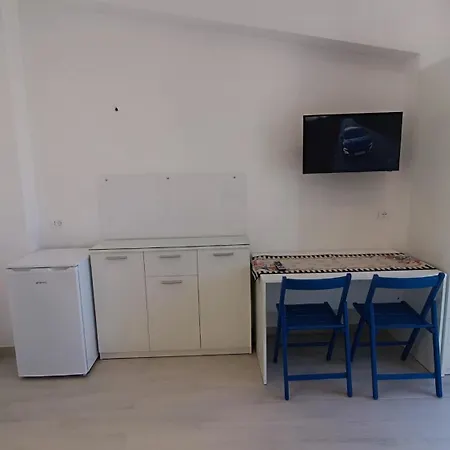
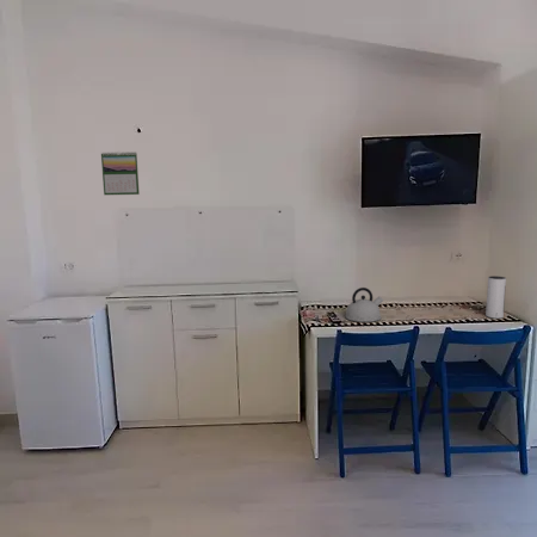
+ calendar (119, 173)
+ speaker (495, 296)
+ kettle (364, 302)
